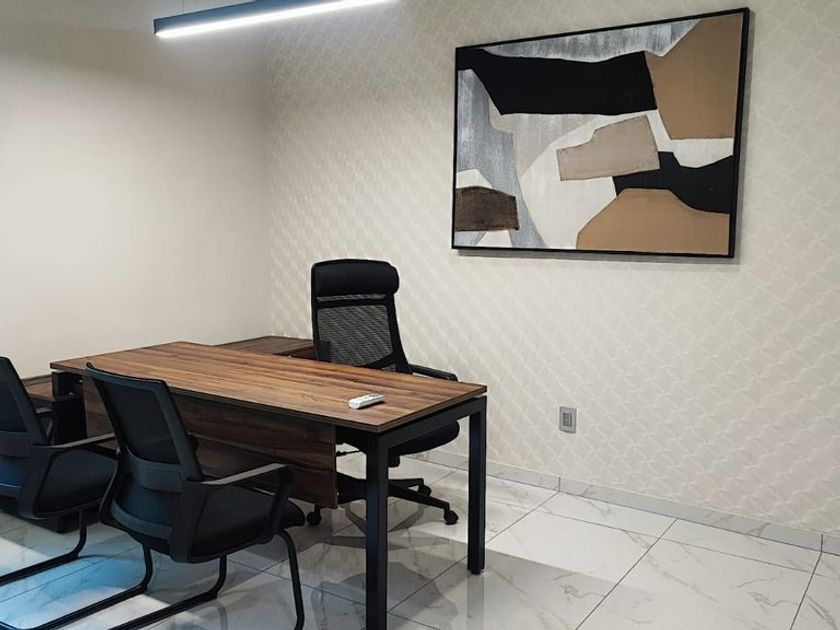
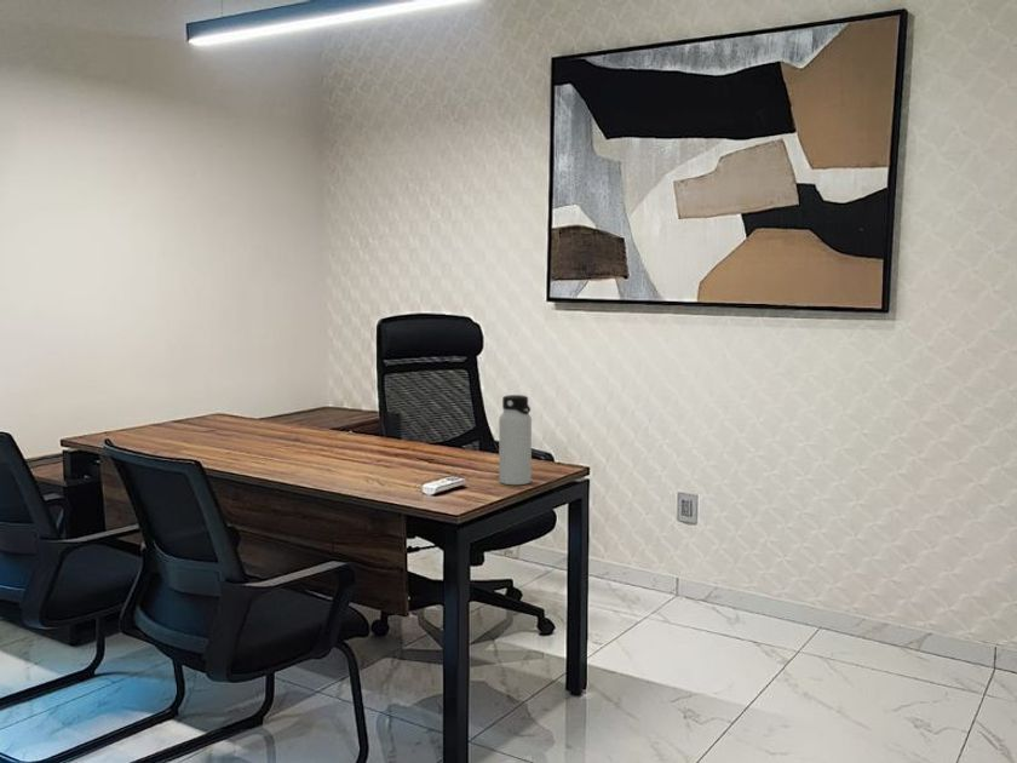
+ water bottle (515, 438)
